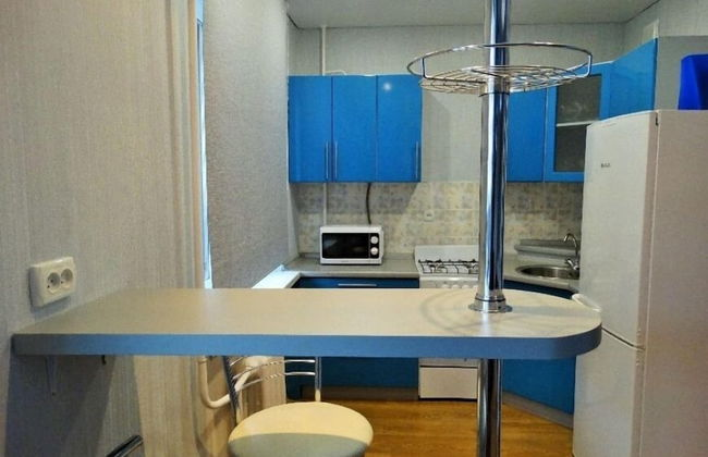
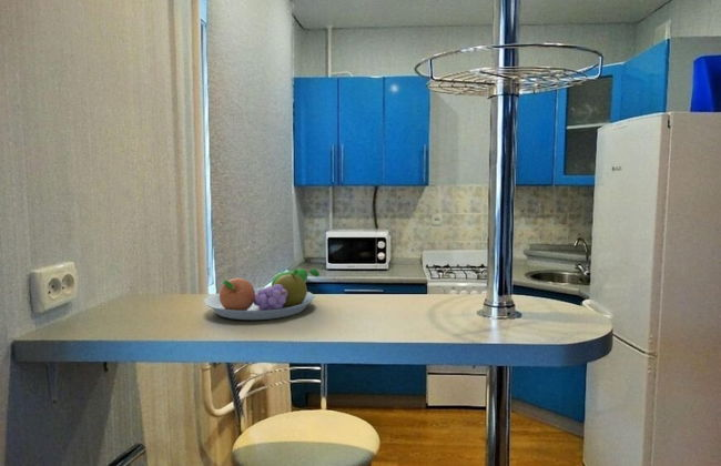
+ fruit bowl (265, 287)
